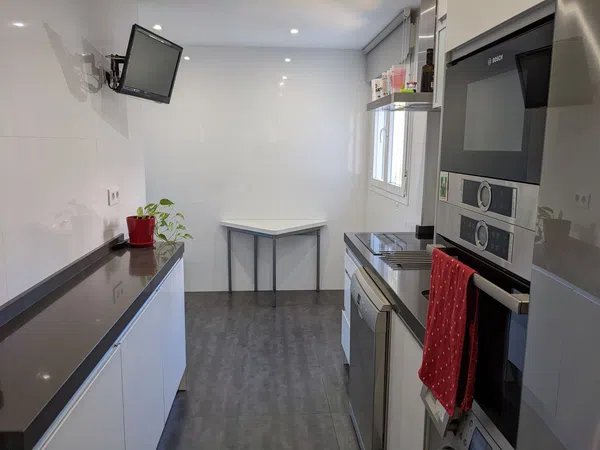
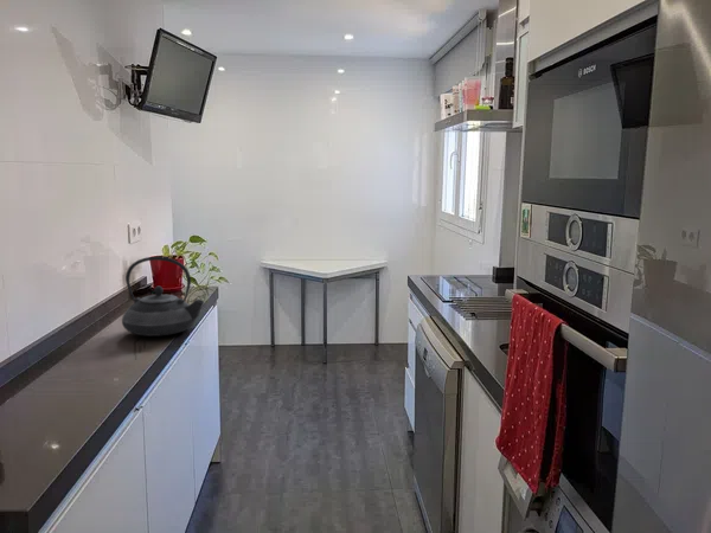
+ teapot (164, 295)
